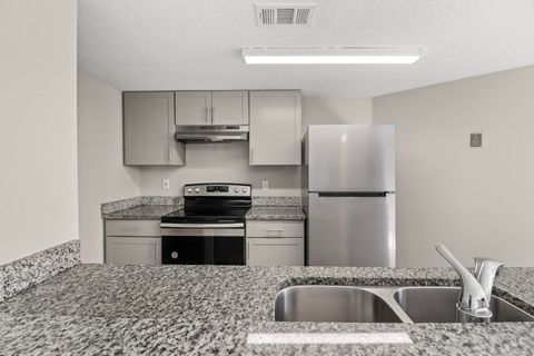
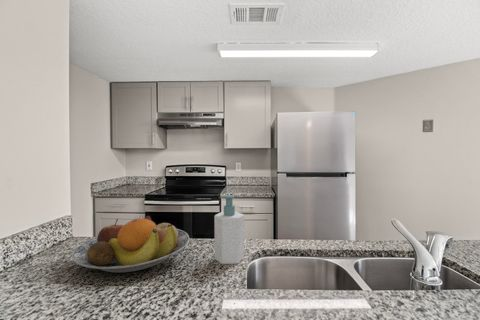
+ fruit bowl (136, 238)
+ soap bottle (229, 227)
